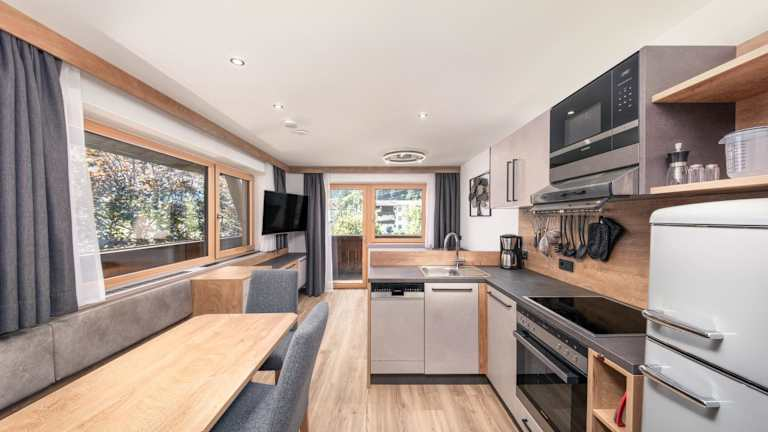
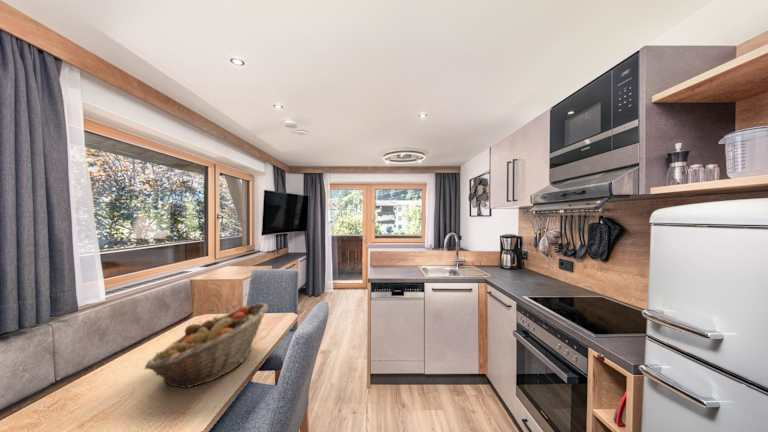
+ fruit basket (216, 338)
